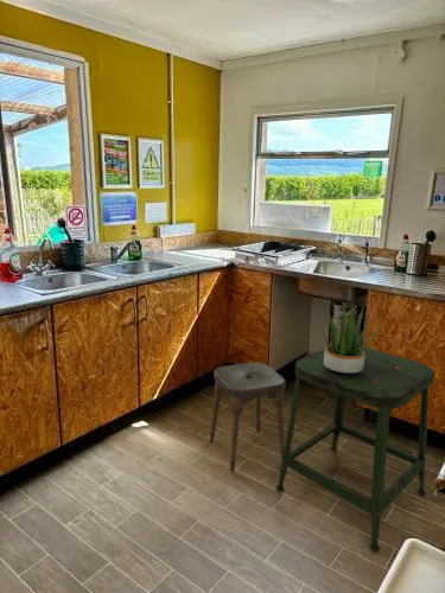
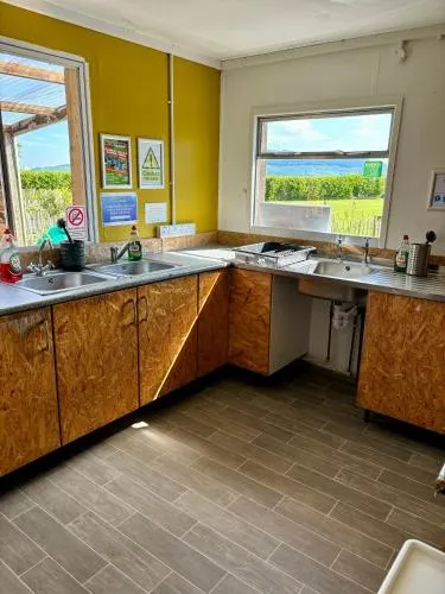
- stool (242, 412)
- stool (356, 431)
- potted plant (345, 337)
